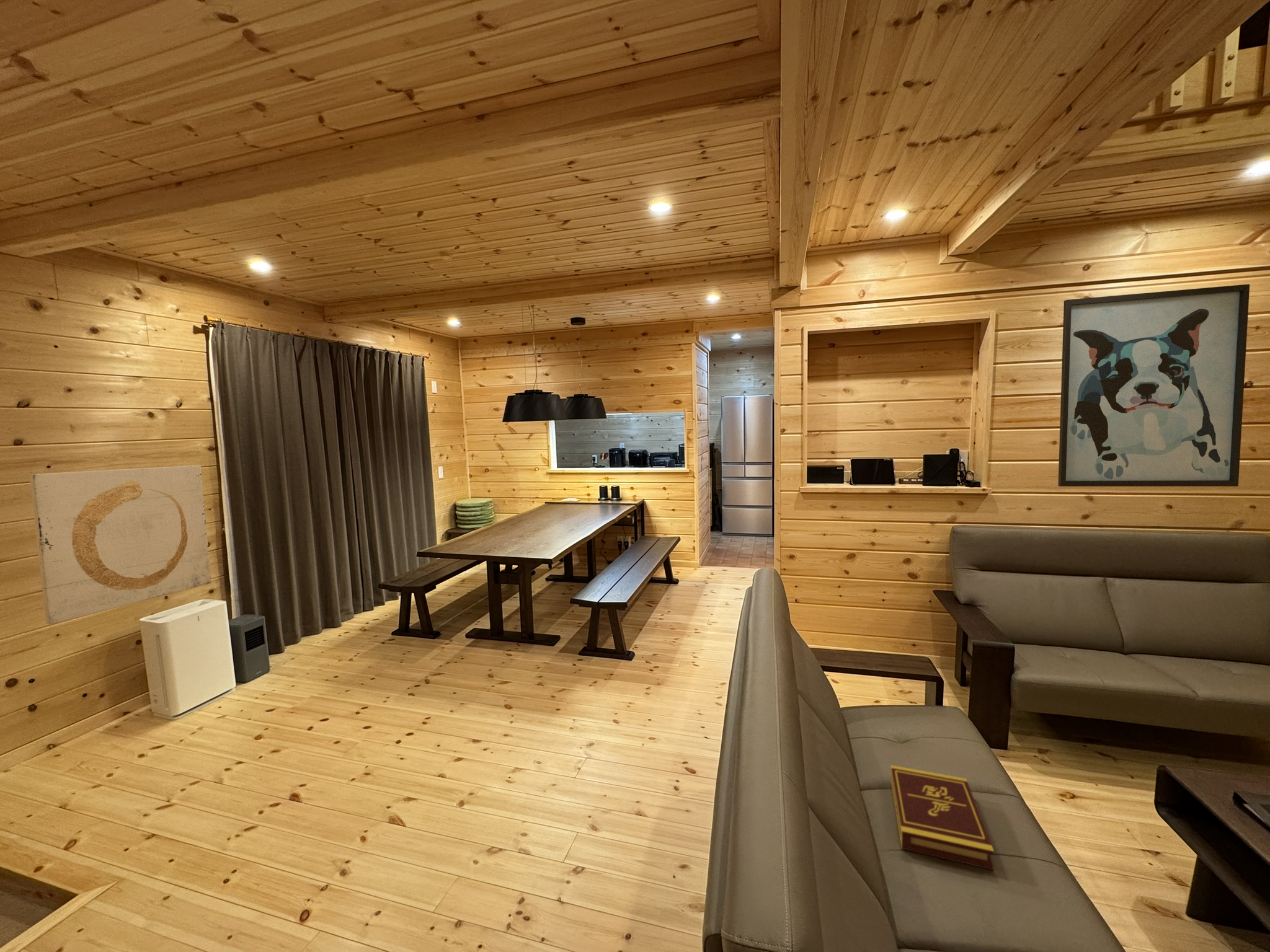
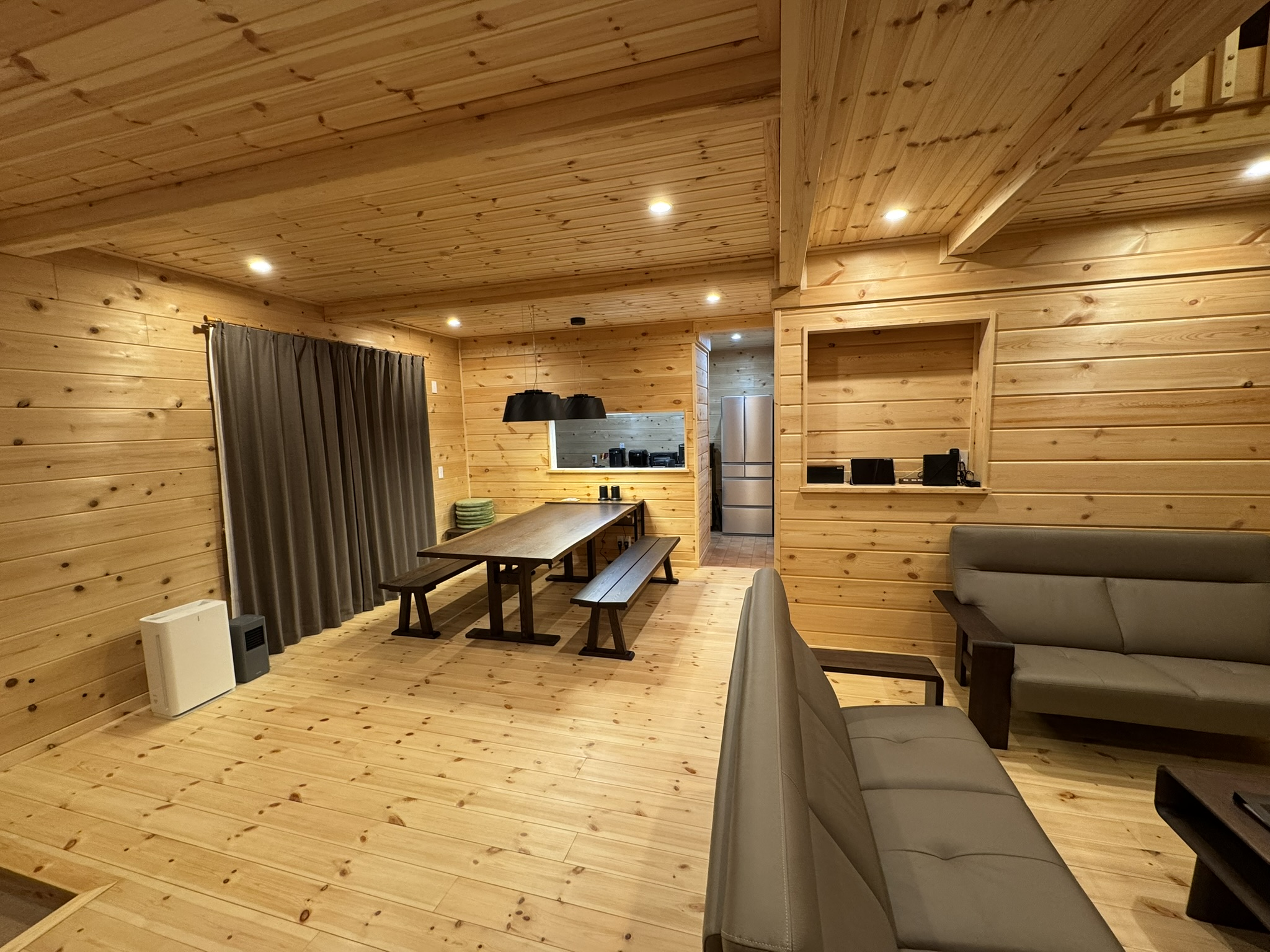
- book (936, 811)
- wall art (131, 536)
- wall art (1148, 390)
